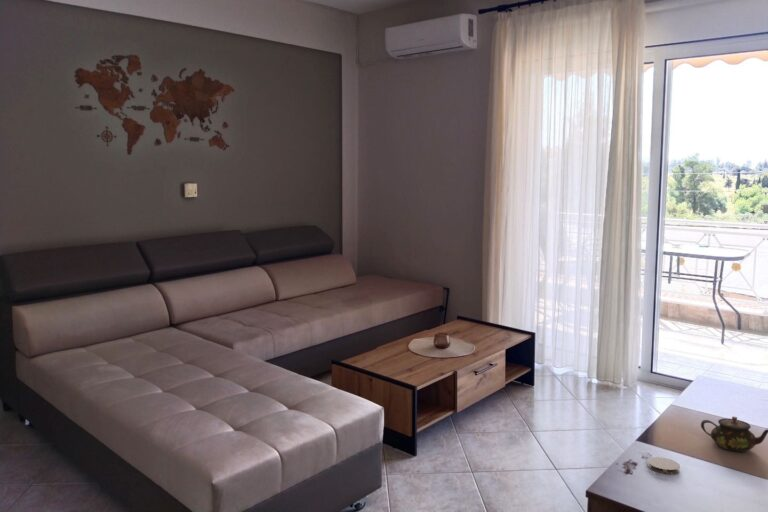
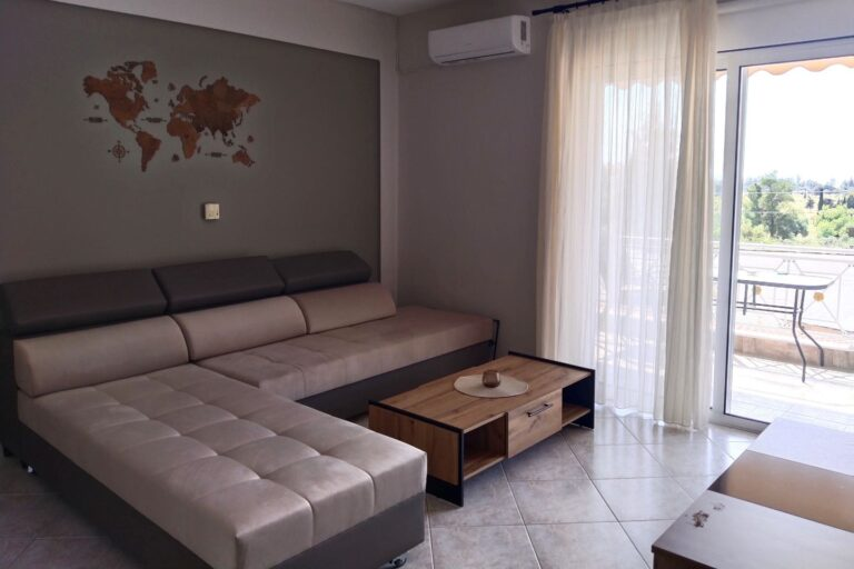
- coaster (663, 465)
- teapot (734, 432)
